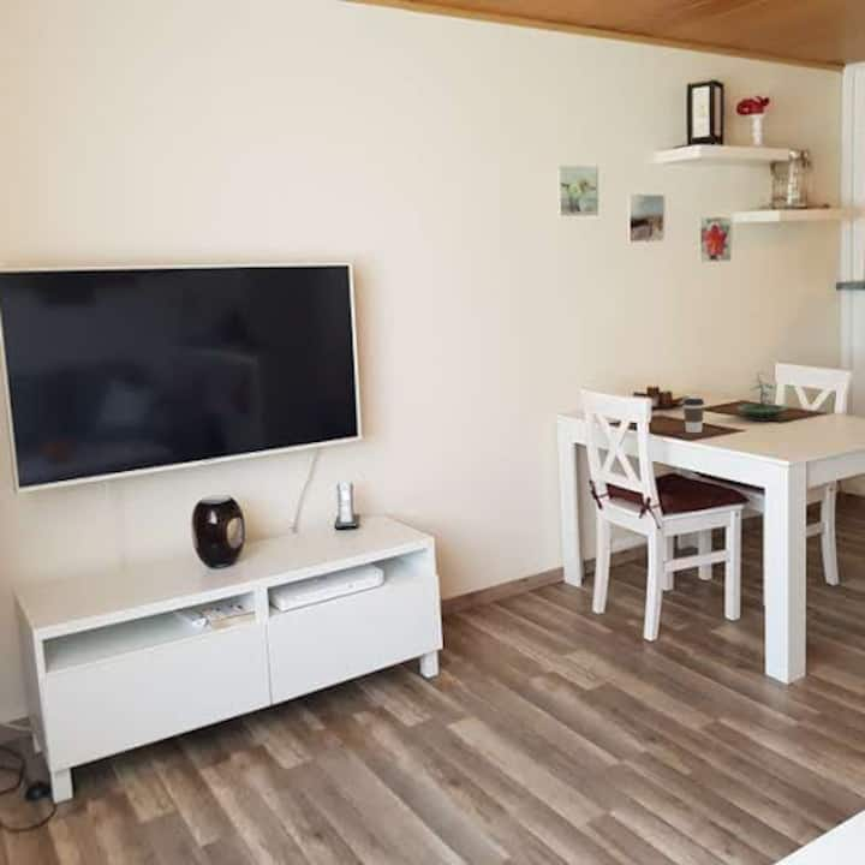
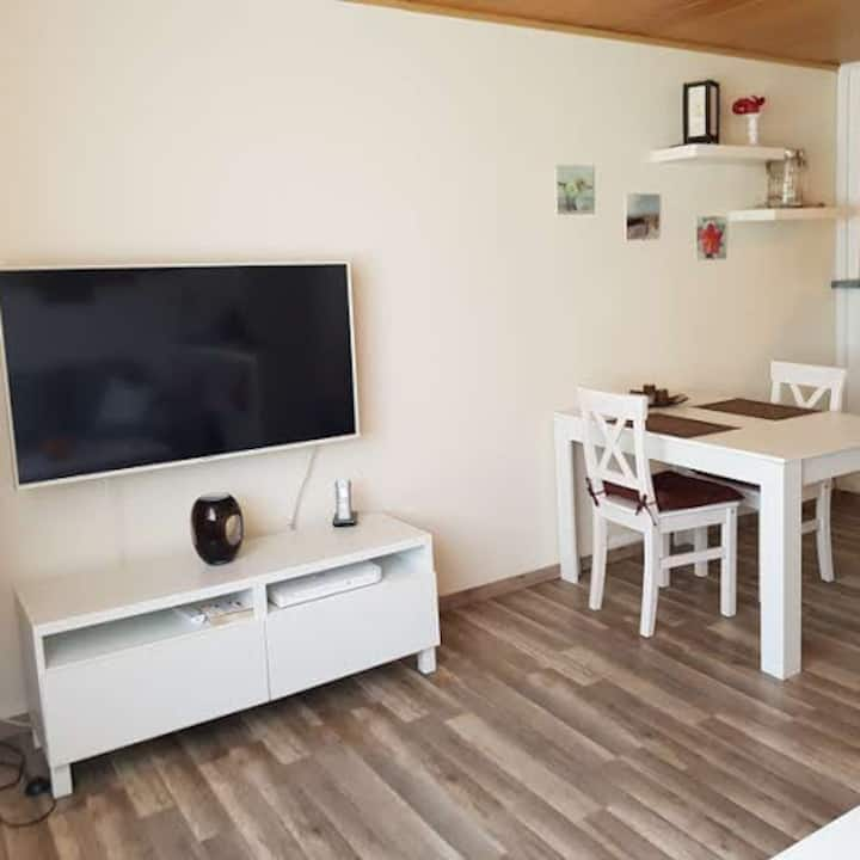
- coffee cup (693, 414)
- terrarium (760, 382)
